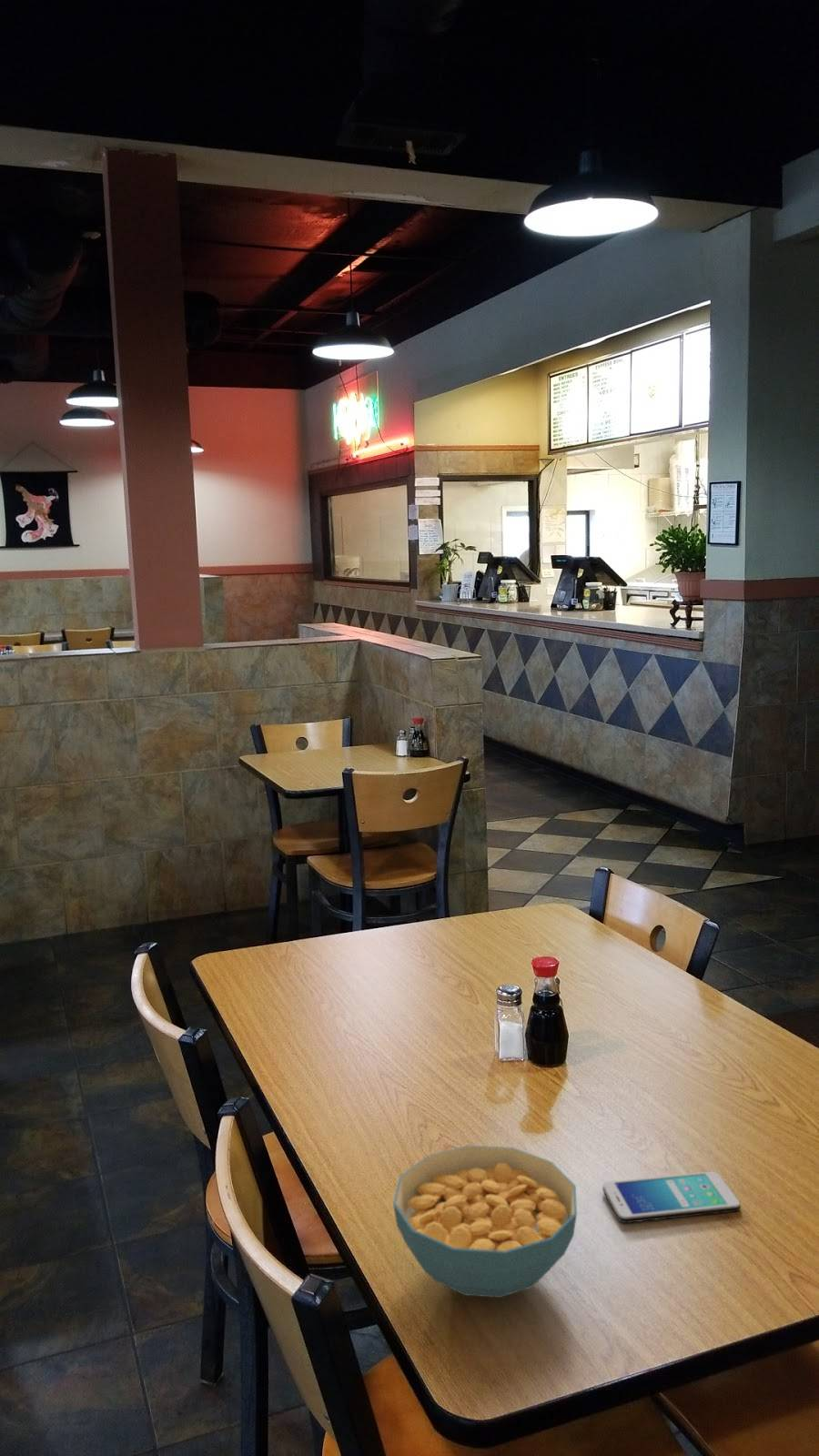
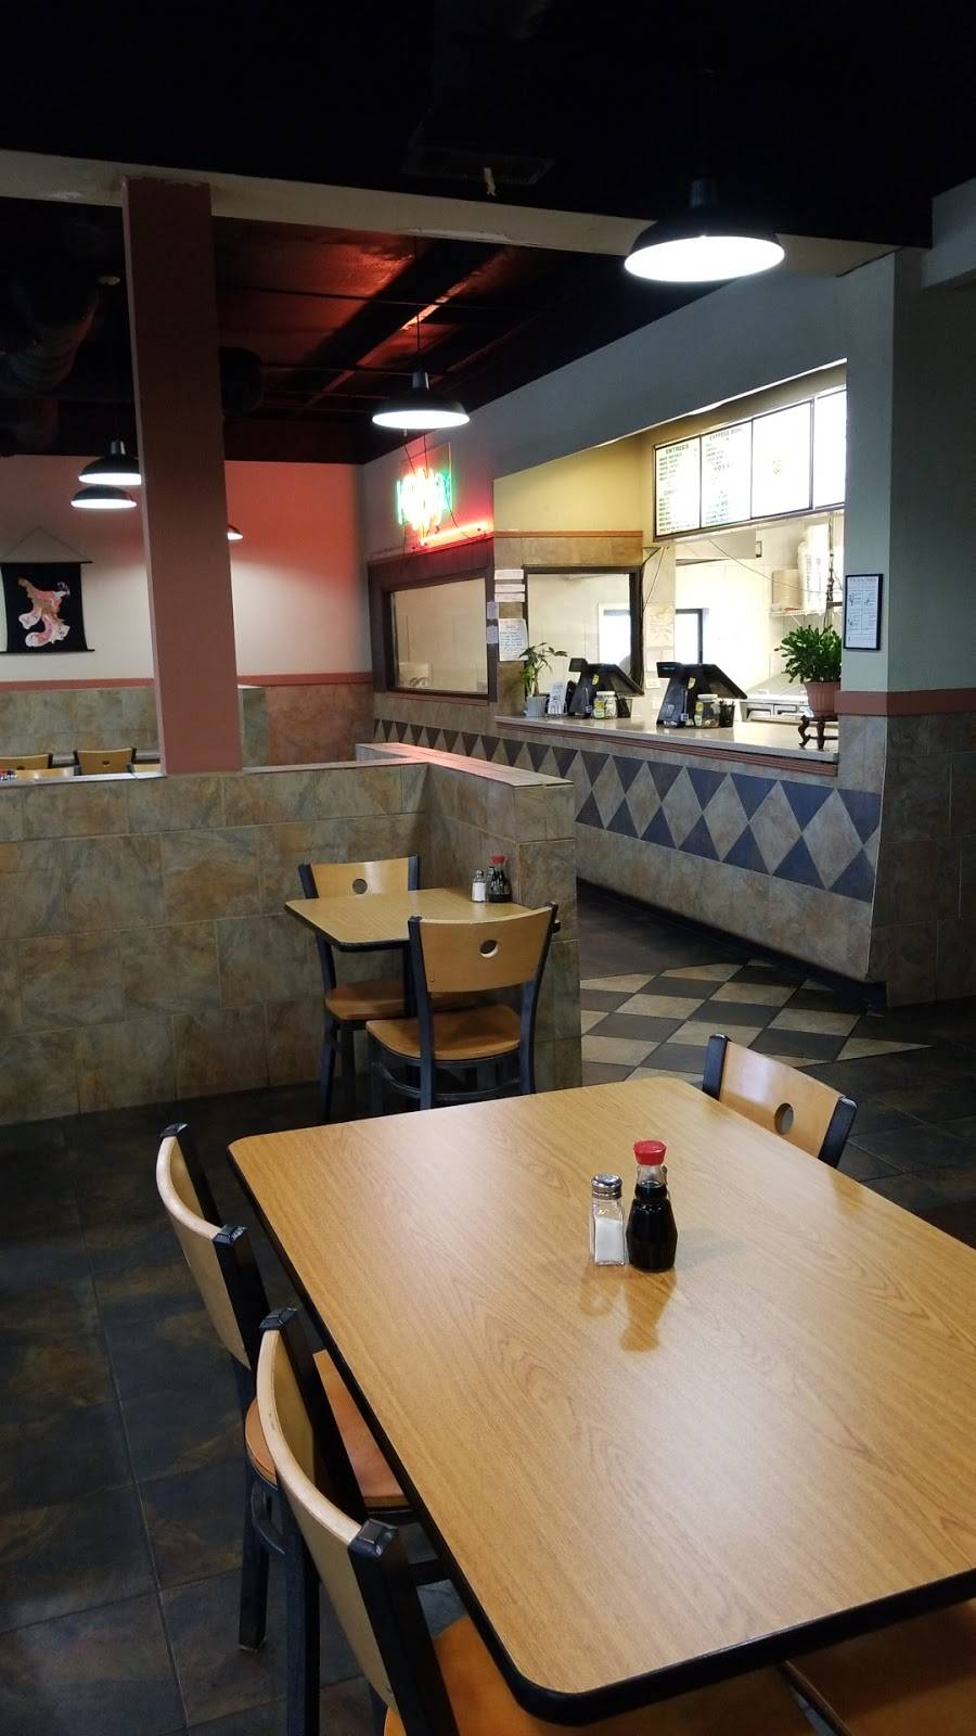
- cereal bowl (485, 1235)
- smartphone (670, 1196)
